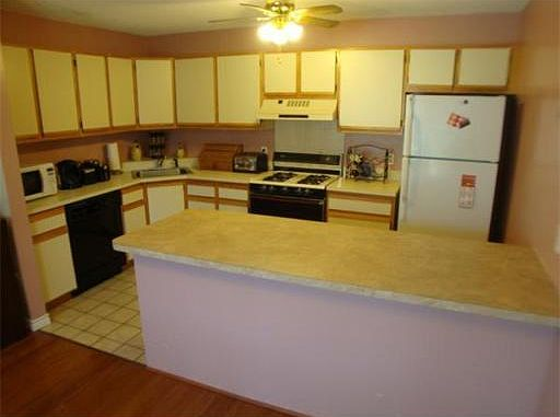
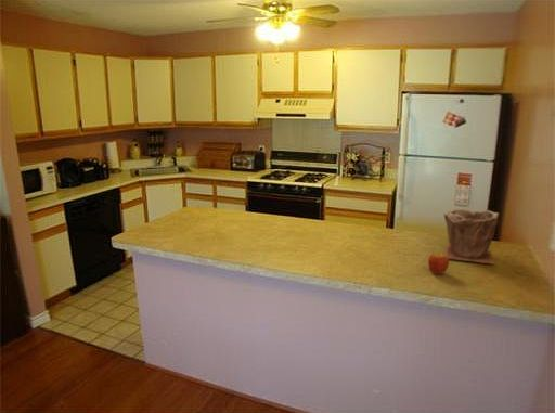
+ fruit (438, 262)
+ plant pot (469, 233)
